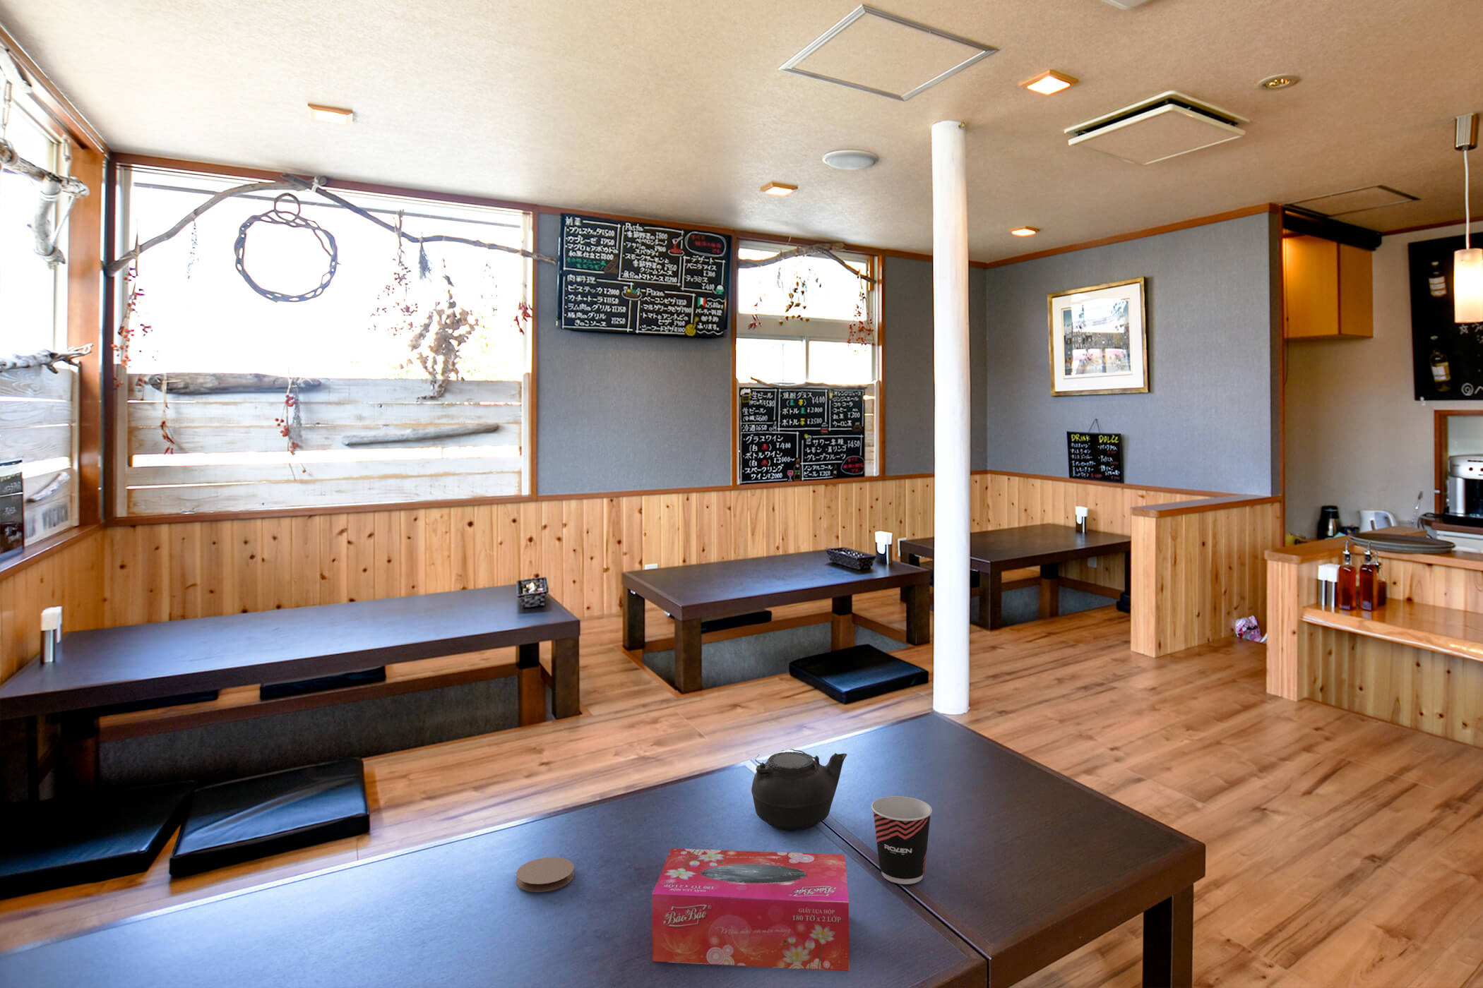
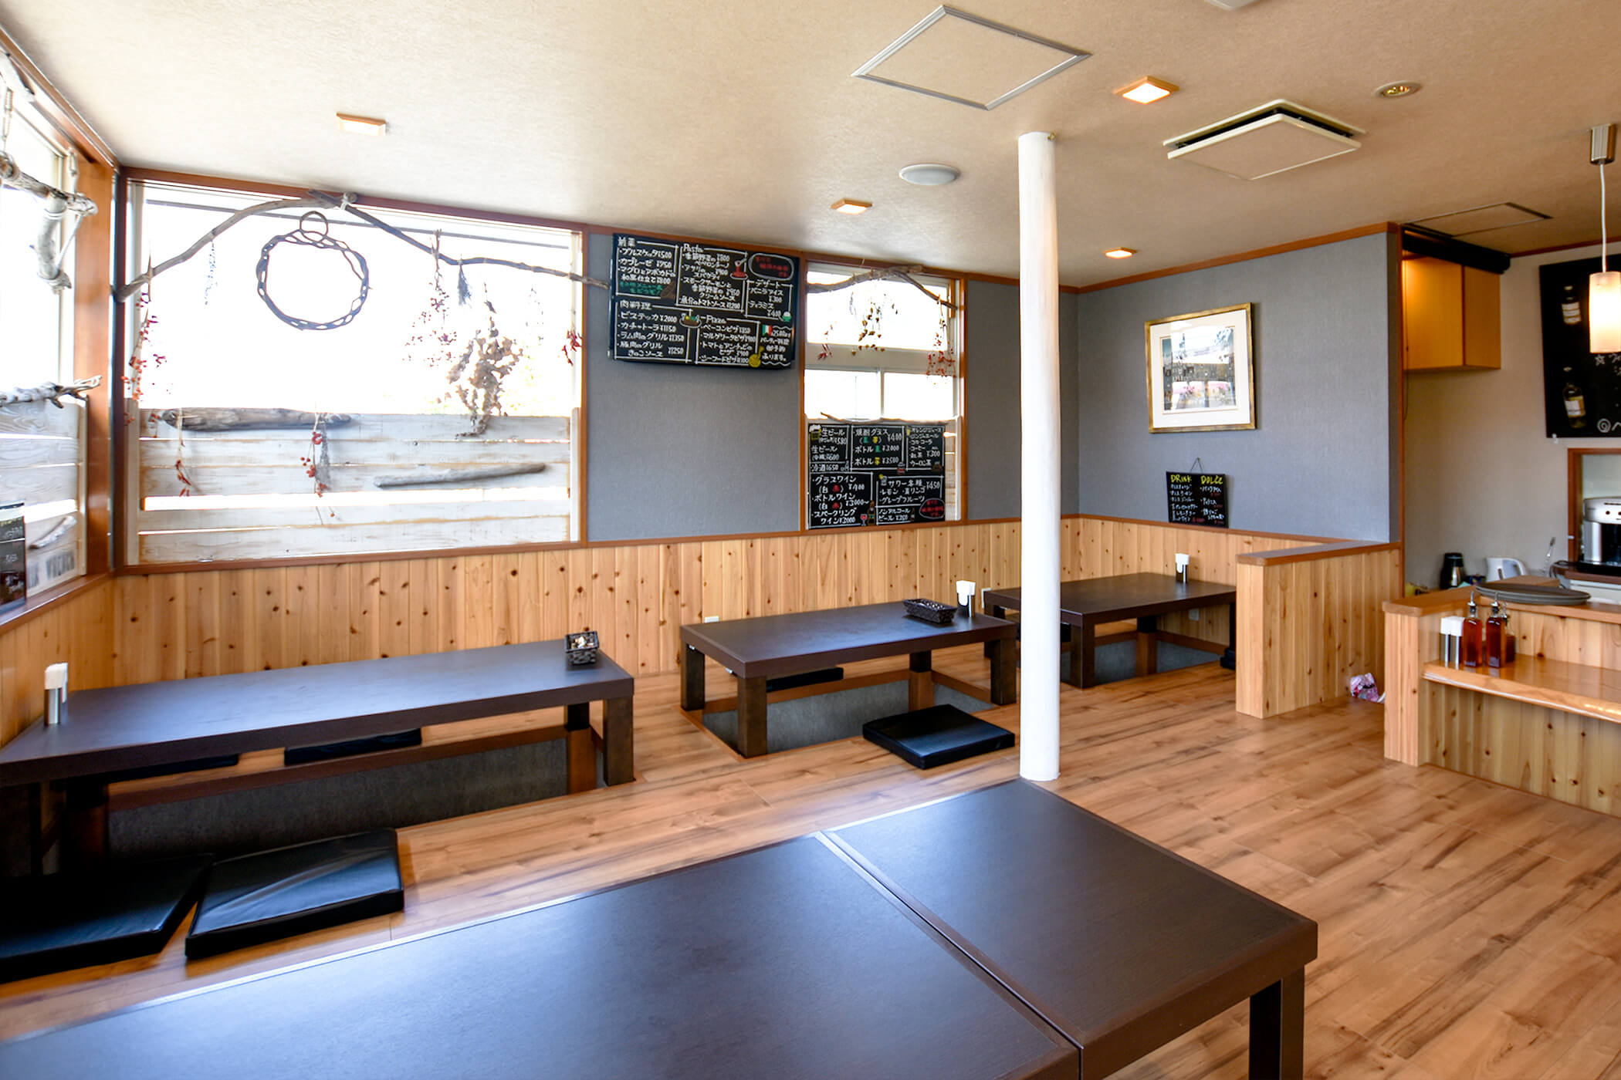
- cup (901, 840)
- tissue box (754, 904)
- teapot (800, 788)
- coaster (545, 873)
